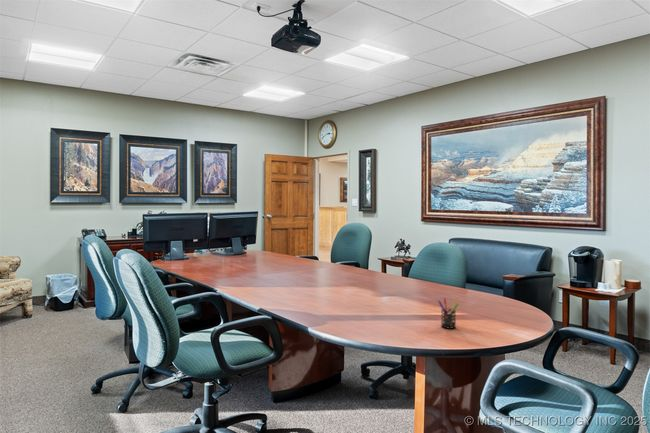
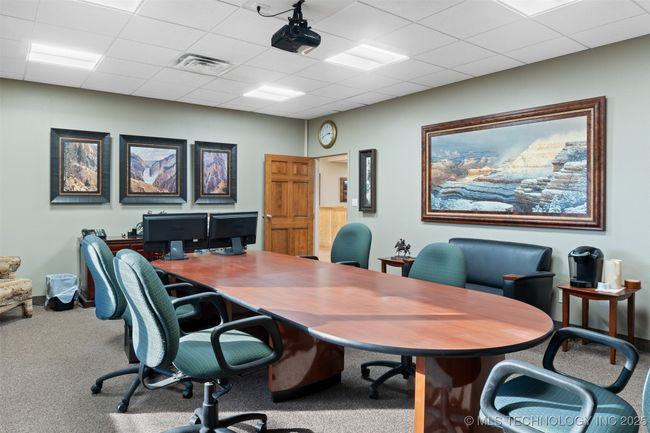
- pen holder (449, 313)
